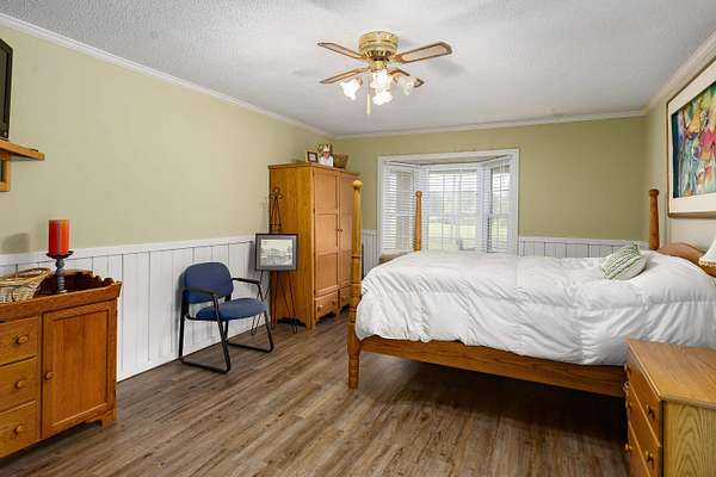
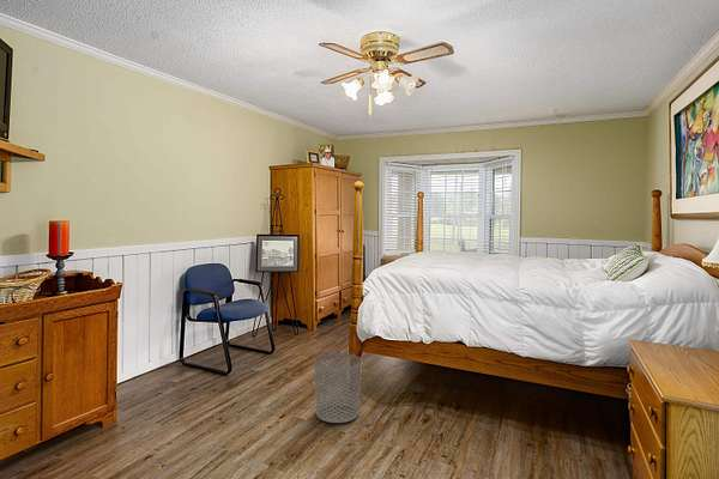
+ waste bin (338, 387)
